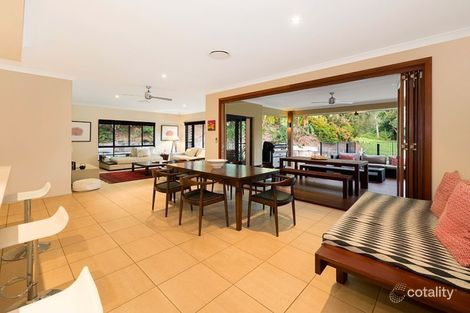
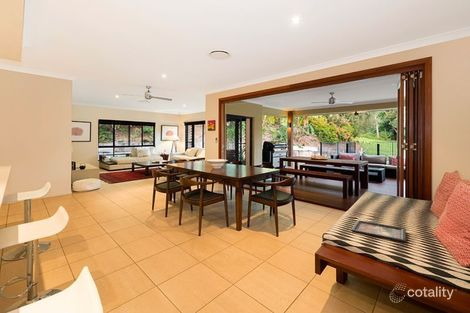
+ decorative tray (378, 229)
